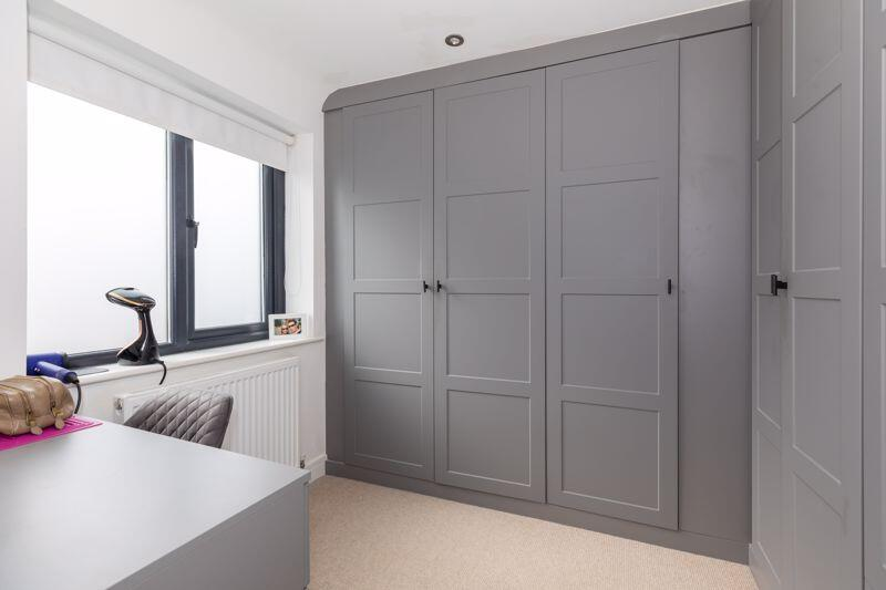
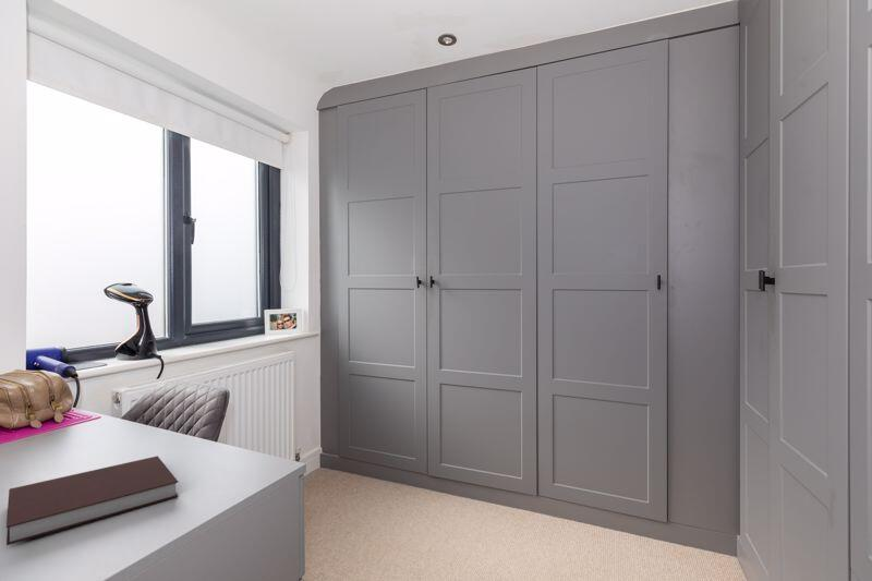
+ notebook (95, 492)
